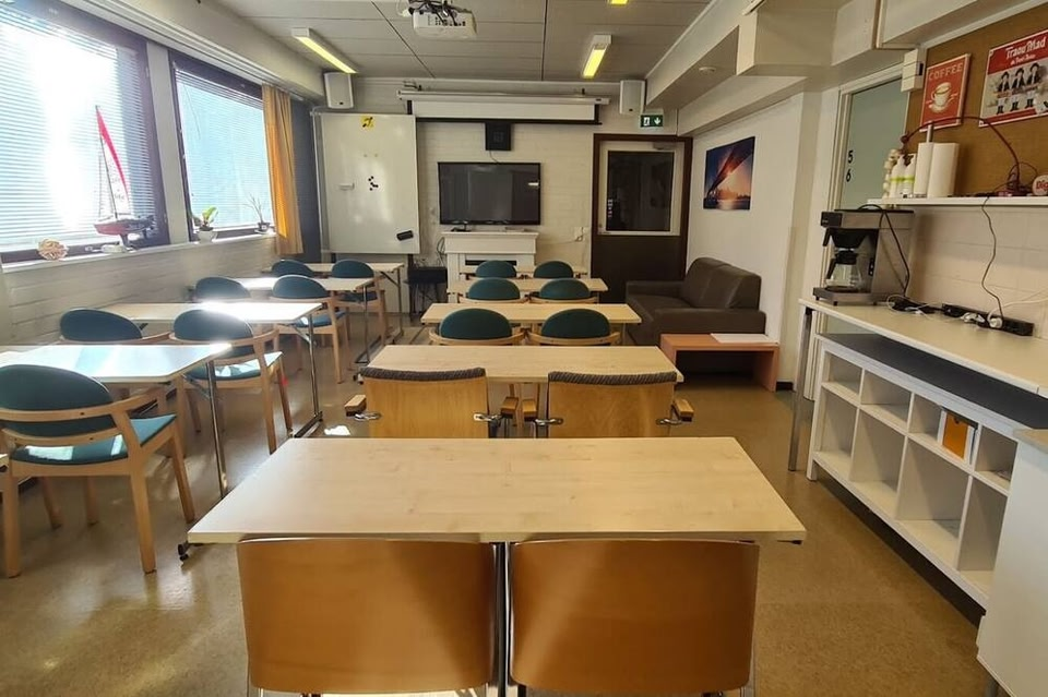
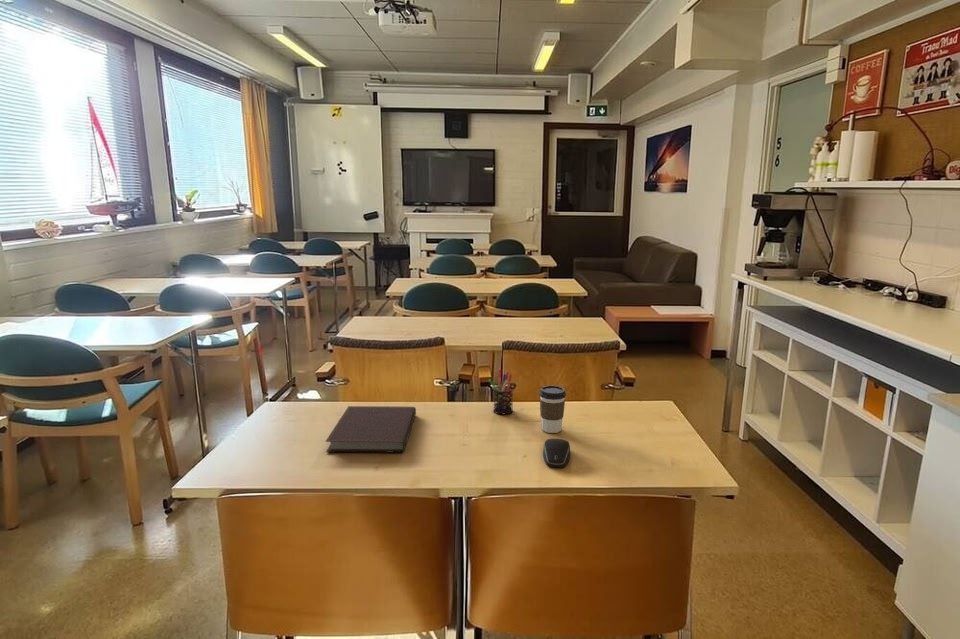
+ coffee cup (552, 409)
+ pen holder (500, 391)
+ notebook (374, 427)
+ computer mouse (556, 449)
